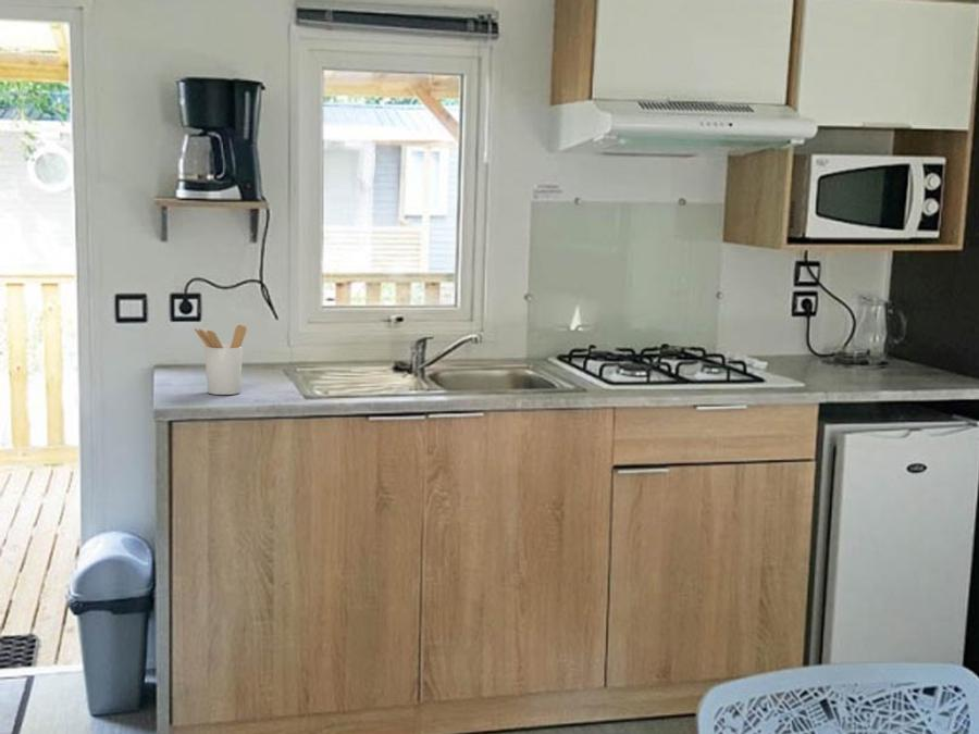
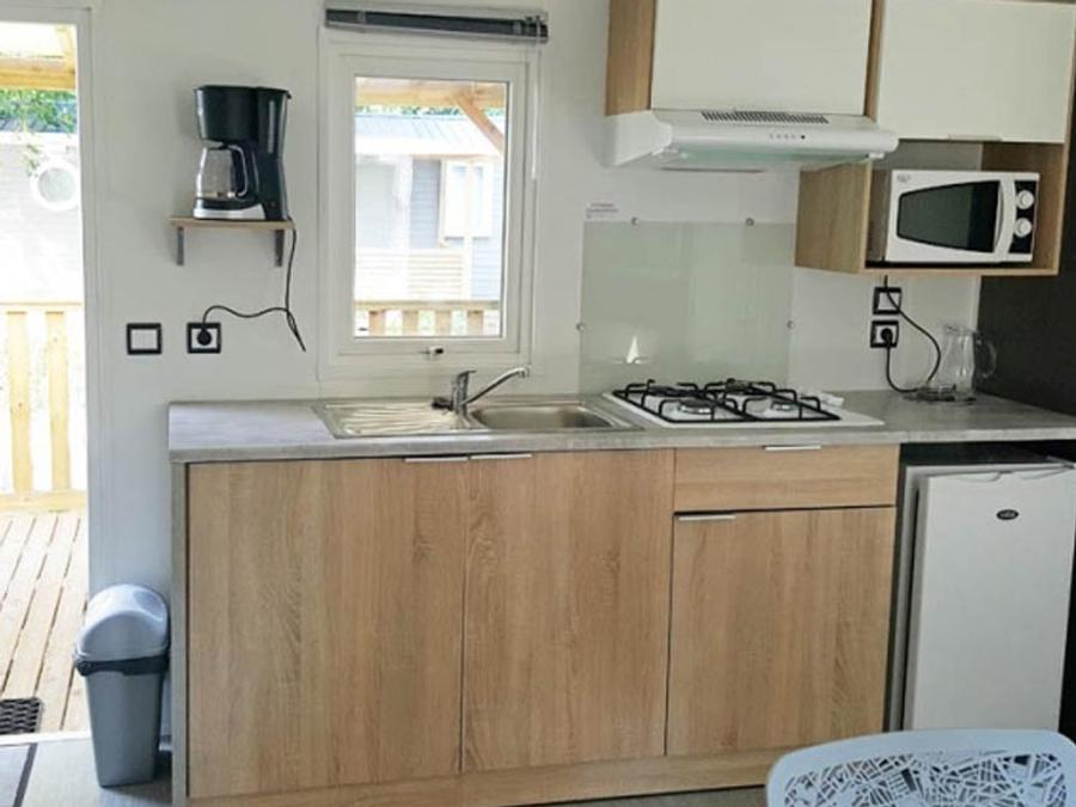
- utensil holder (218, 359)
